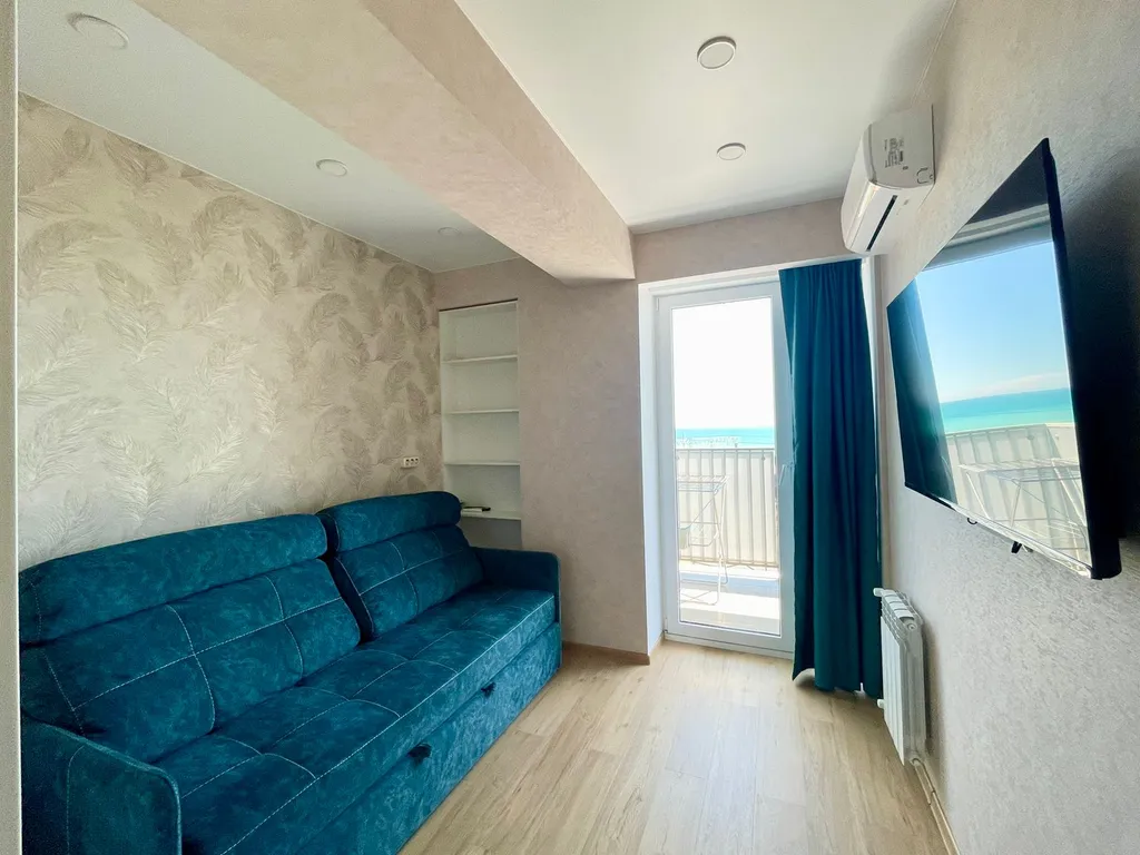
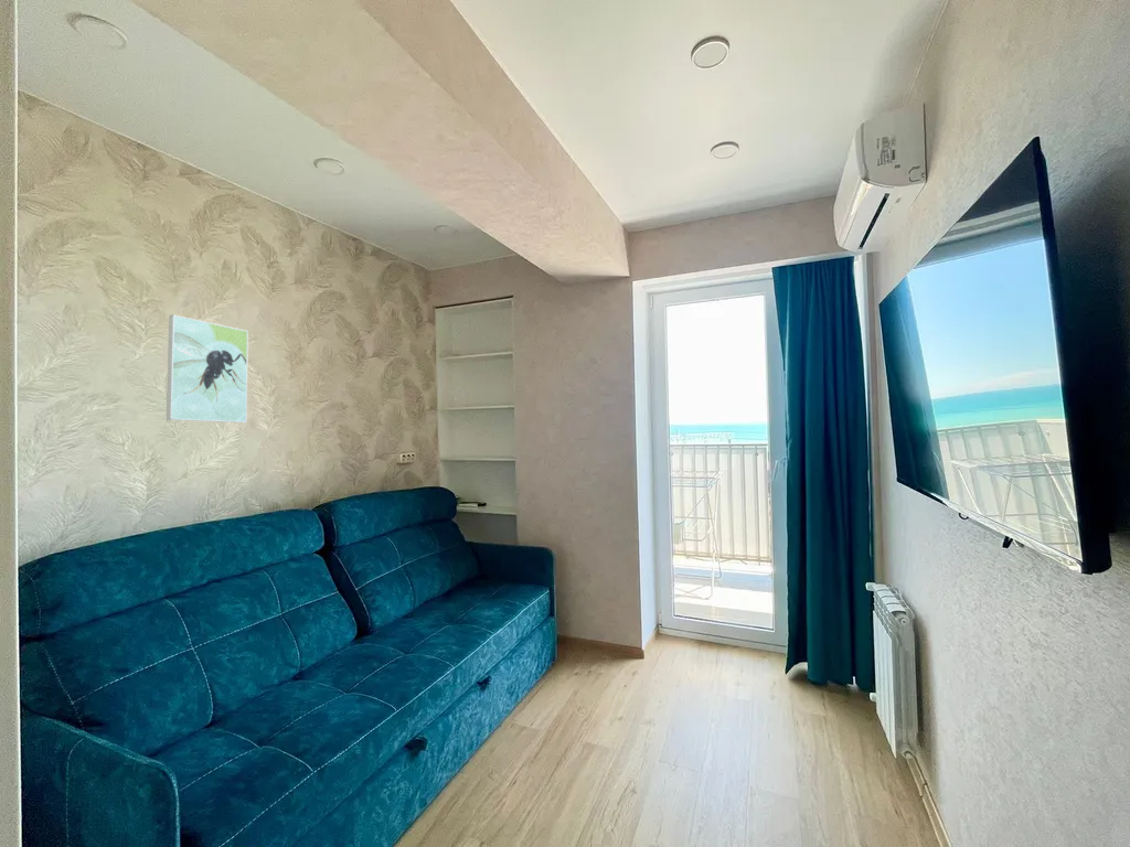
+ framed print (210, 372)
